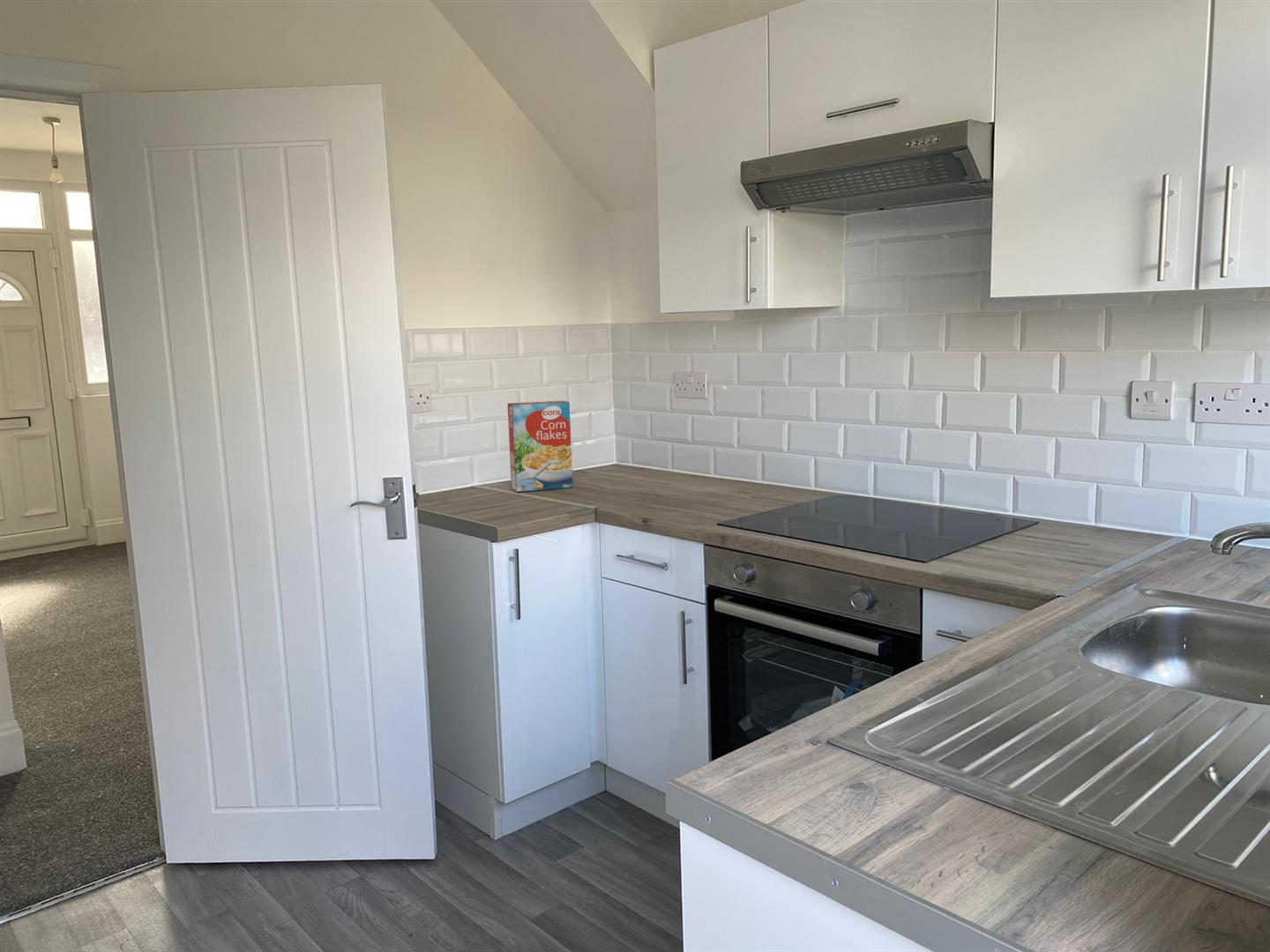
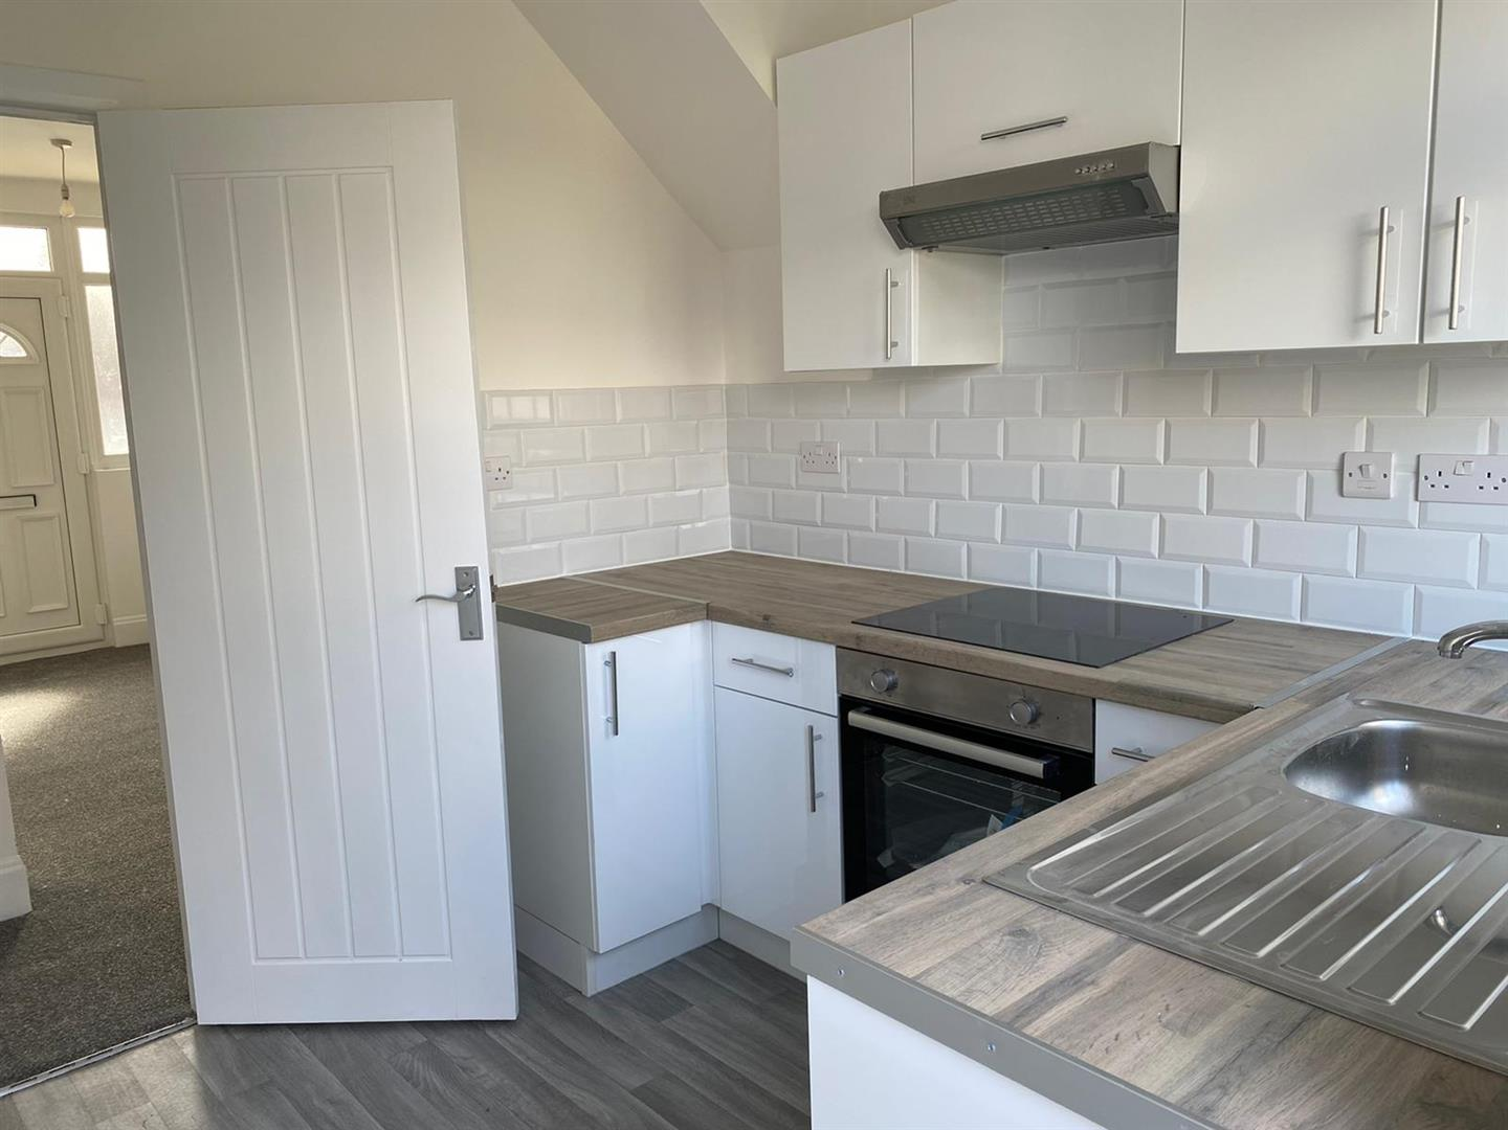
- cereal box (540, 445)
